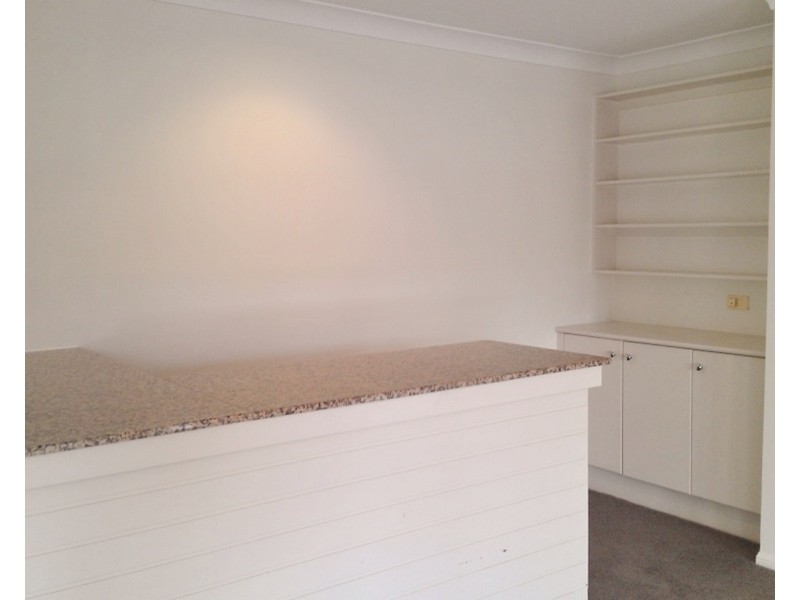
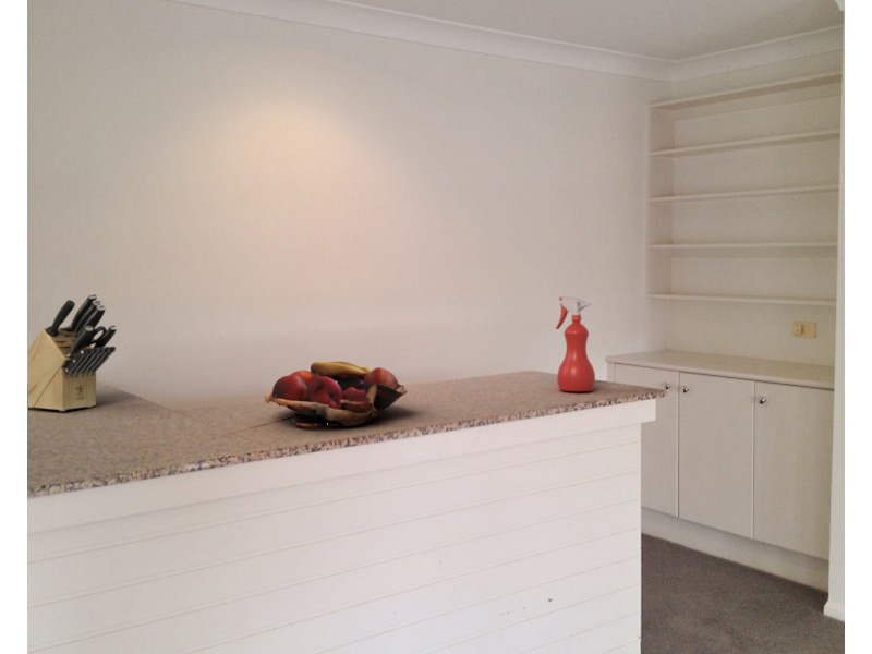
+ fruit basket (335, 390)
+ knife block (58, 350)
+ spray bottle (572, 342)
